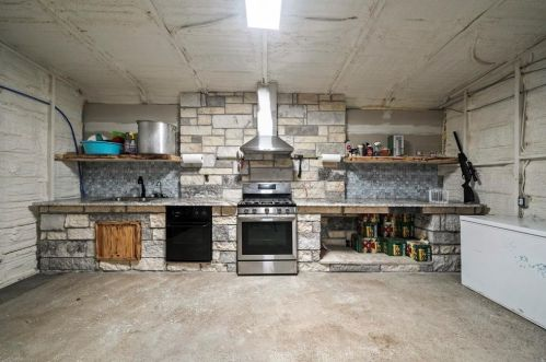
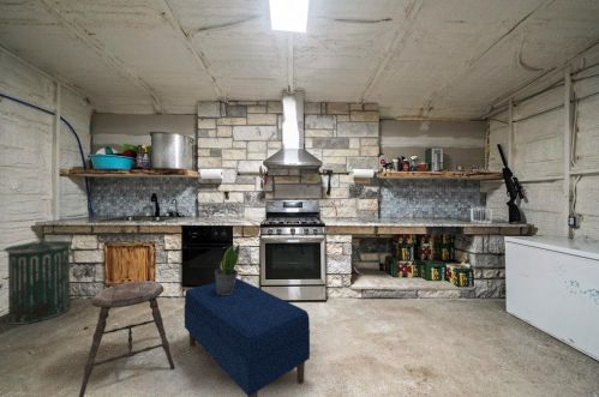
+ trash can (40, 276)
+ stool (130, 325)
+ potted plant (224, 267)
+ bench (240, 330)
